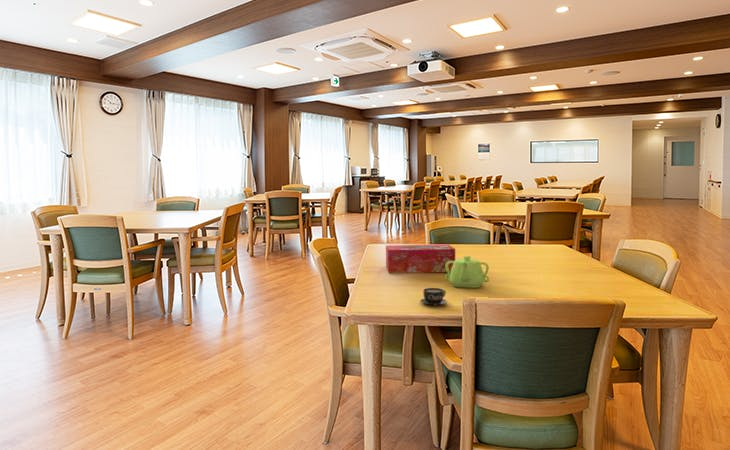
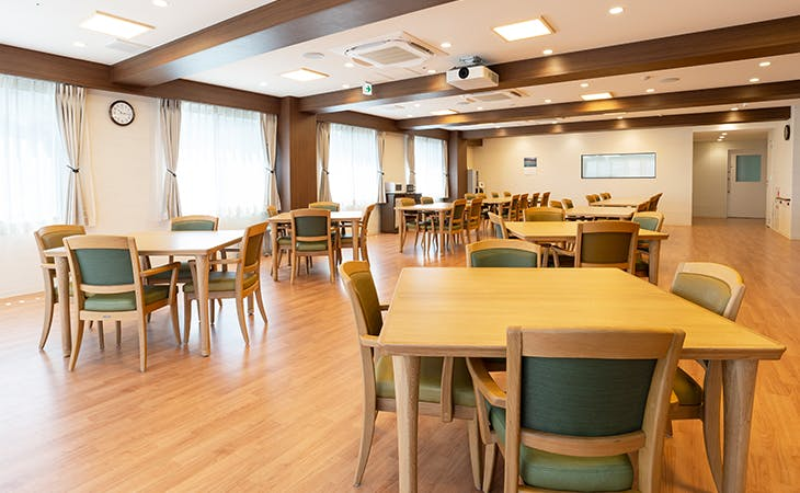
- teapot (466, 271)
- tissue box (419, 258)
- teacup (434, 296)
